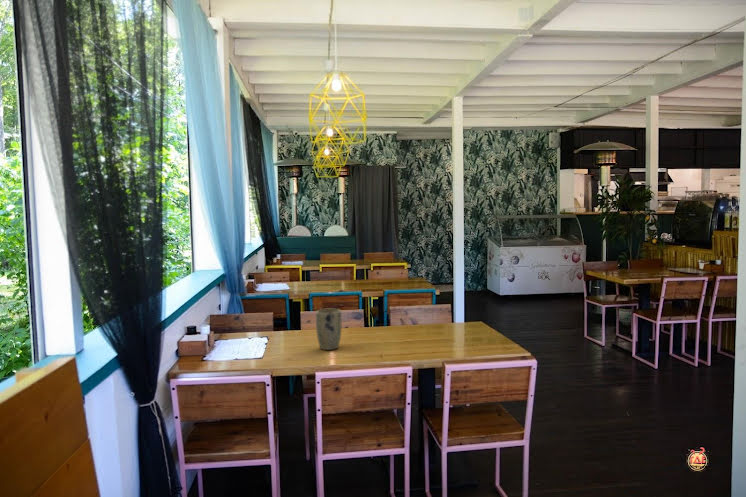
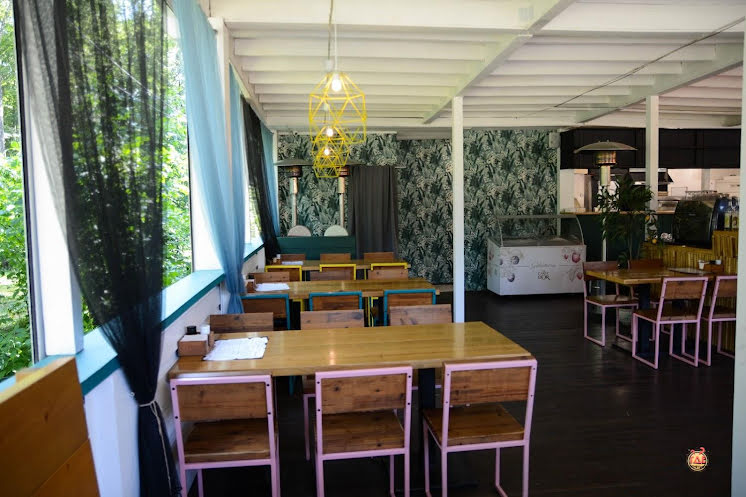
- plant pot (328, 329)
